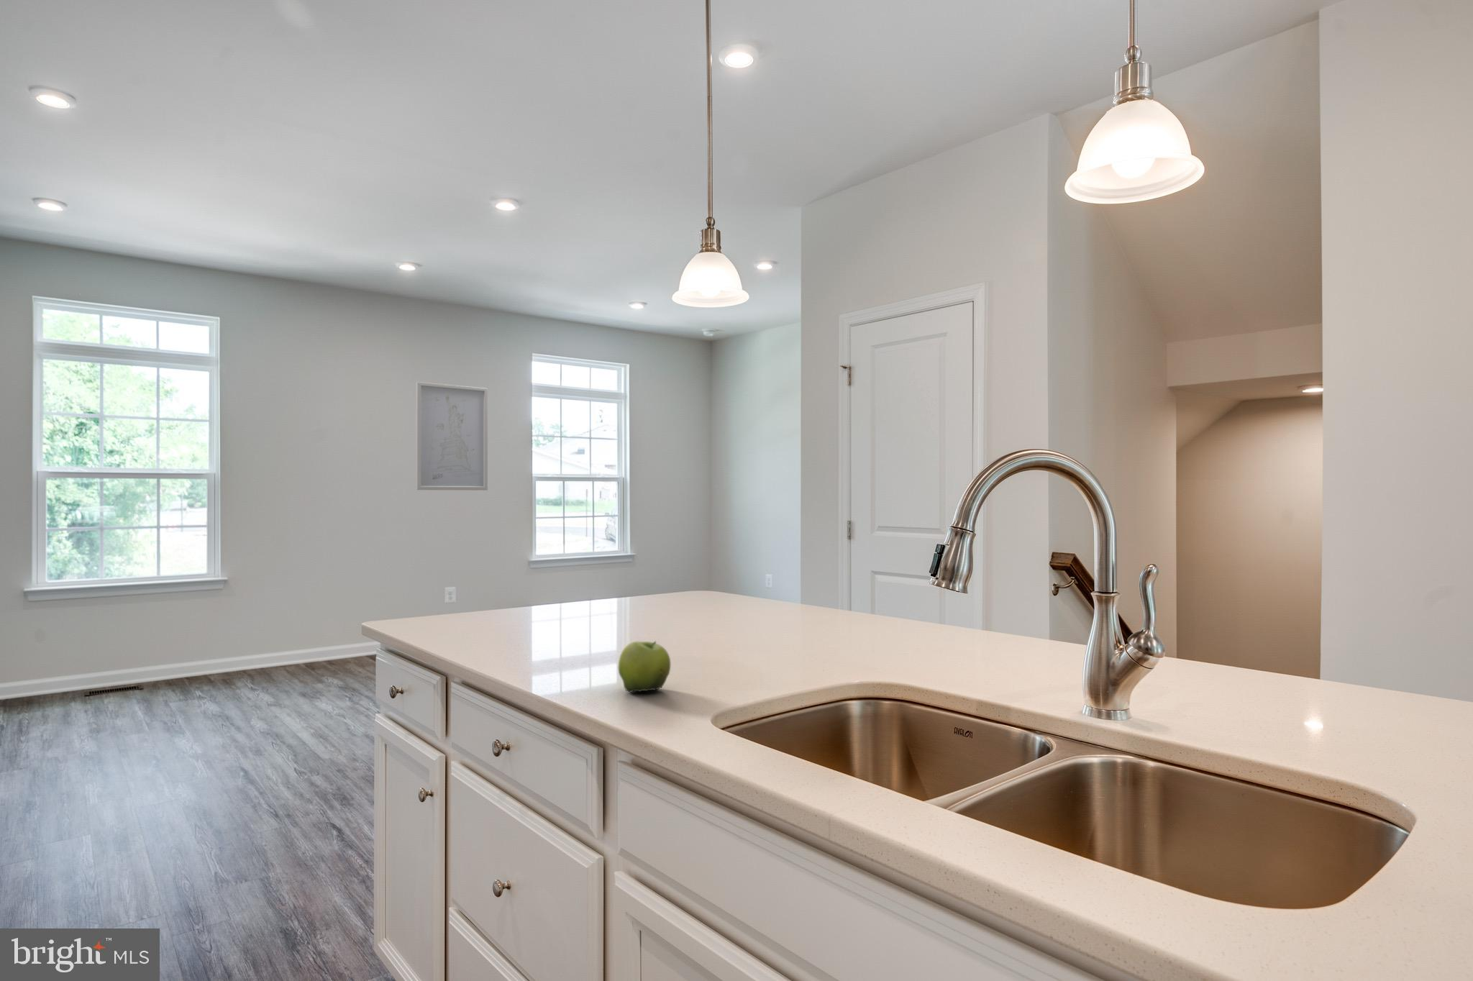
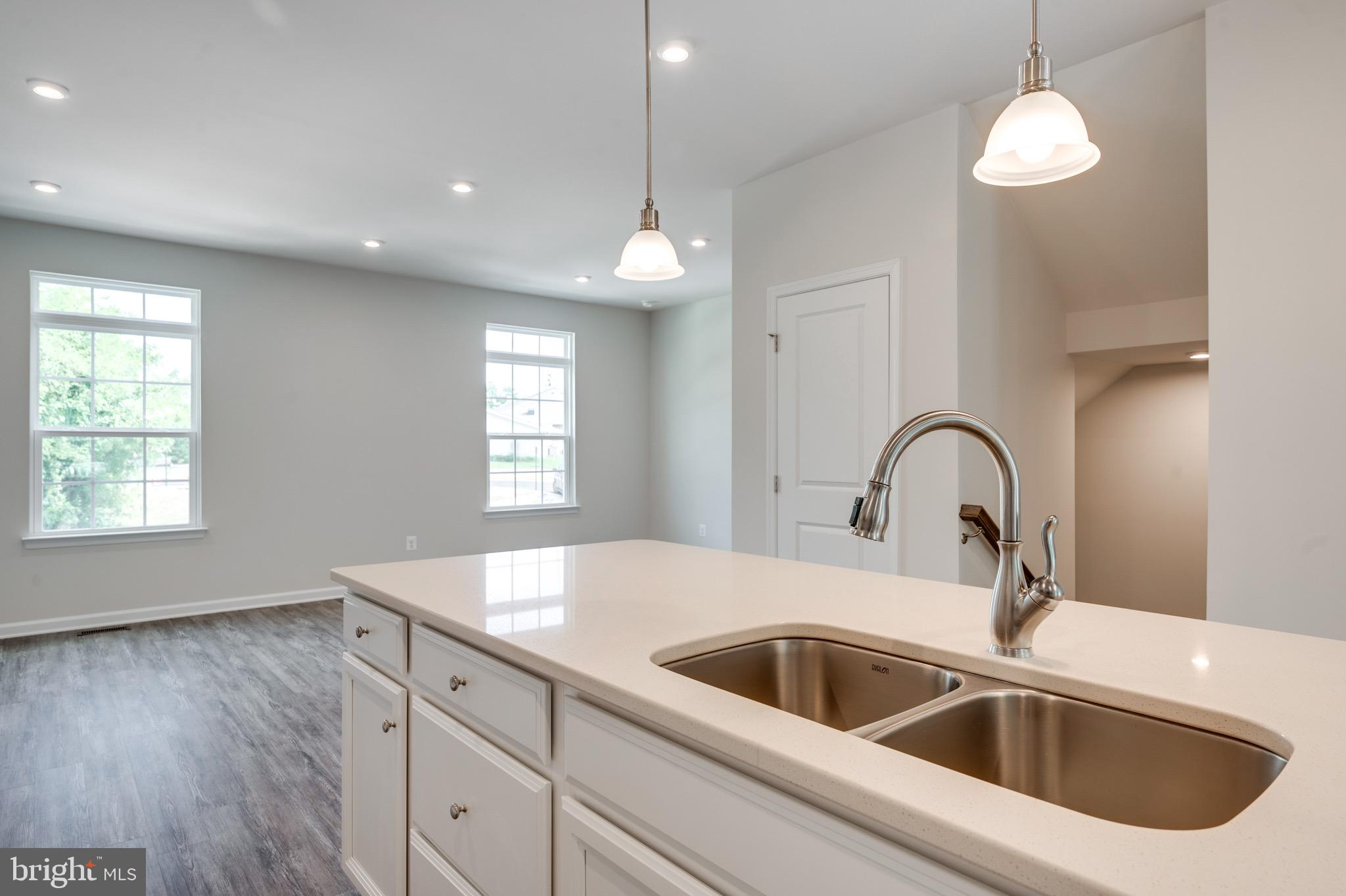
- wall art (452, 437)
- fruit (645, 665)
